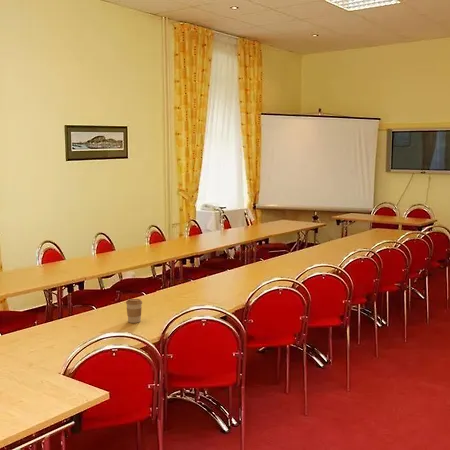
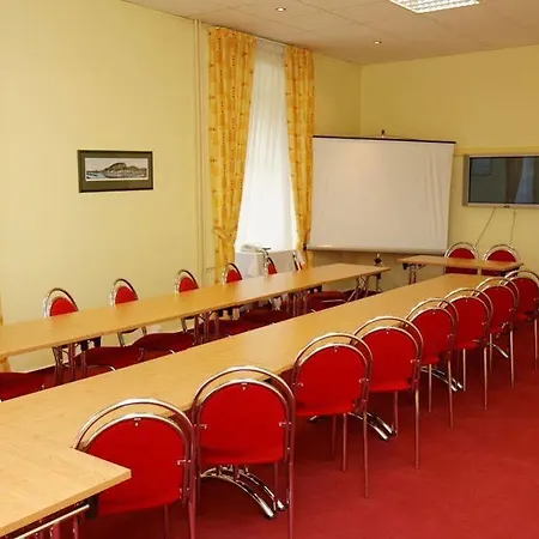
- coffee cup (134, 310)
